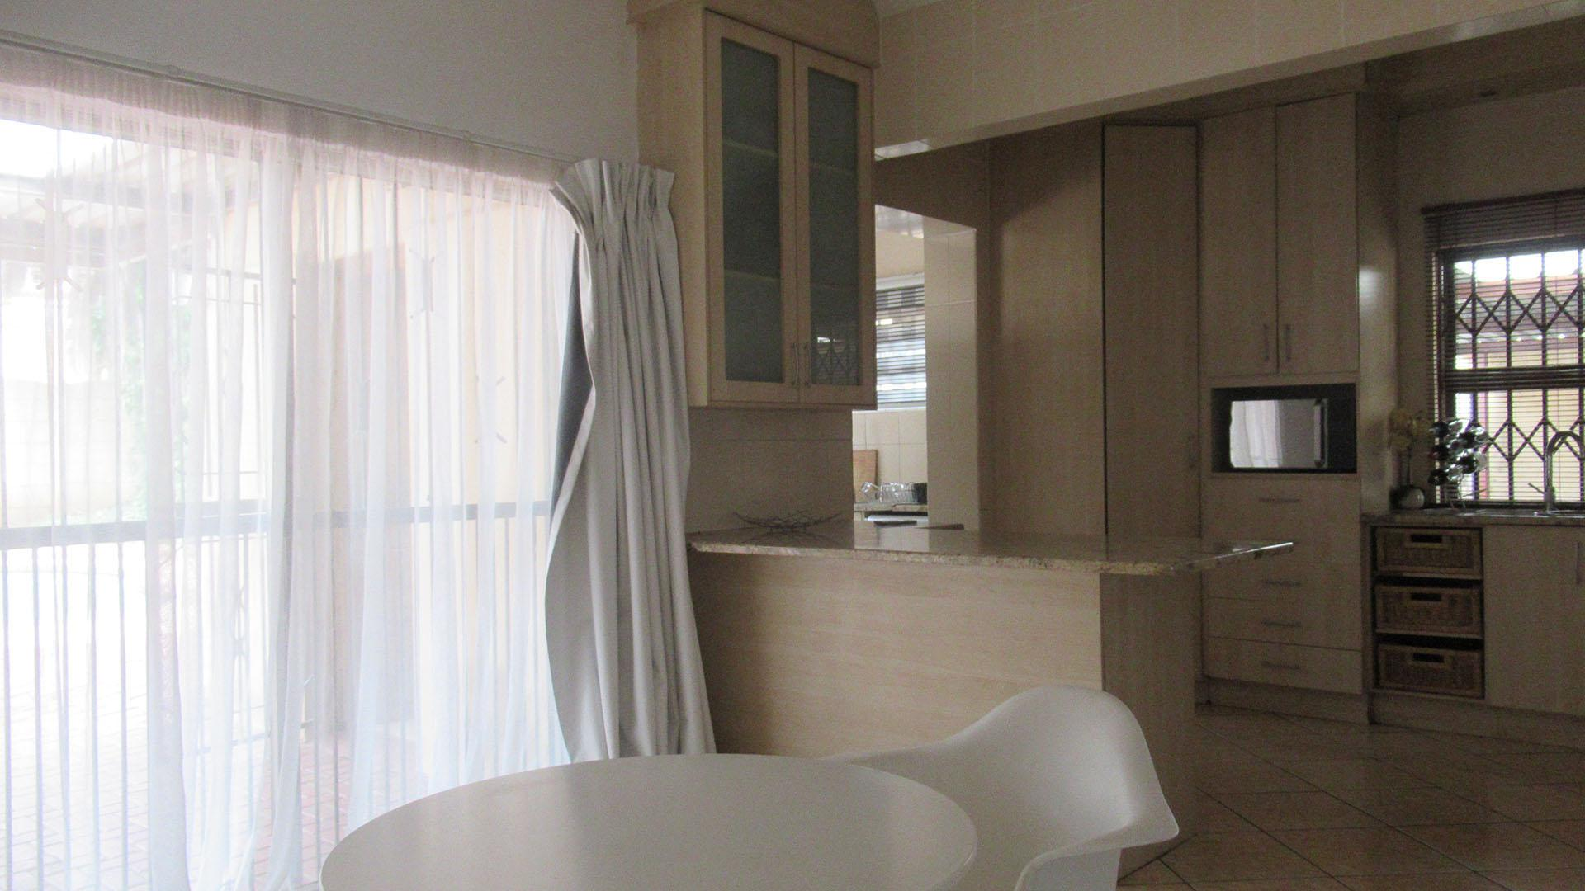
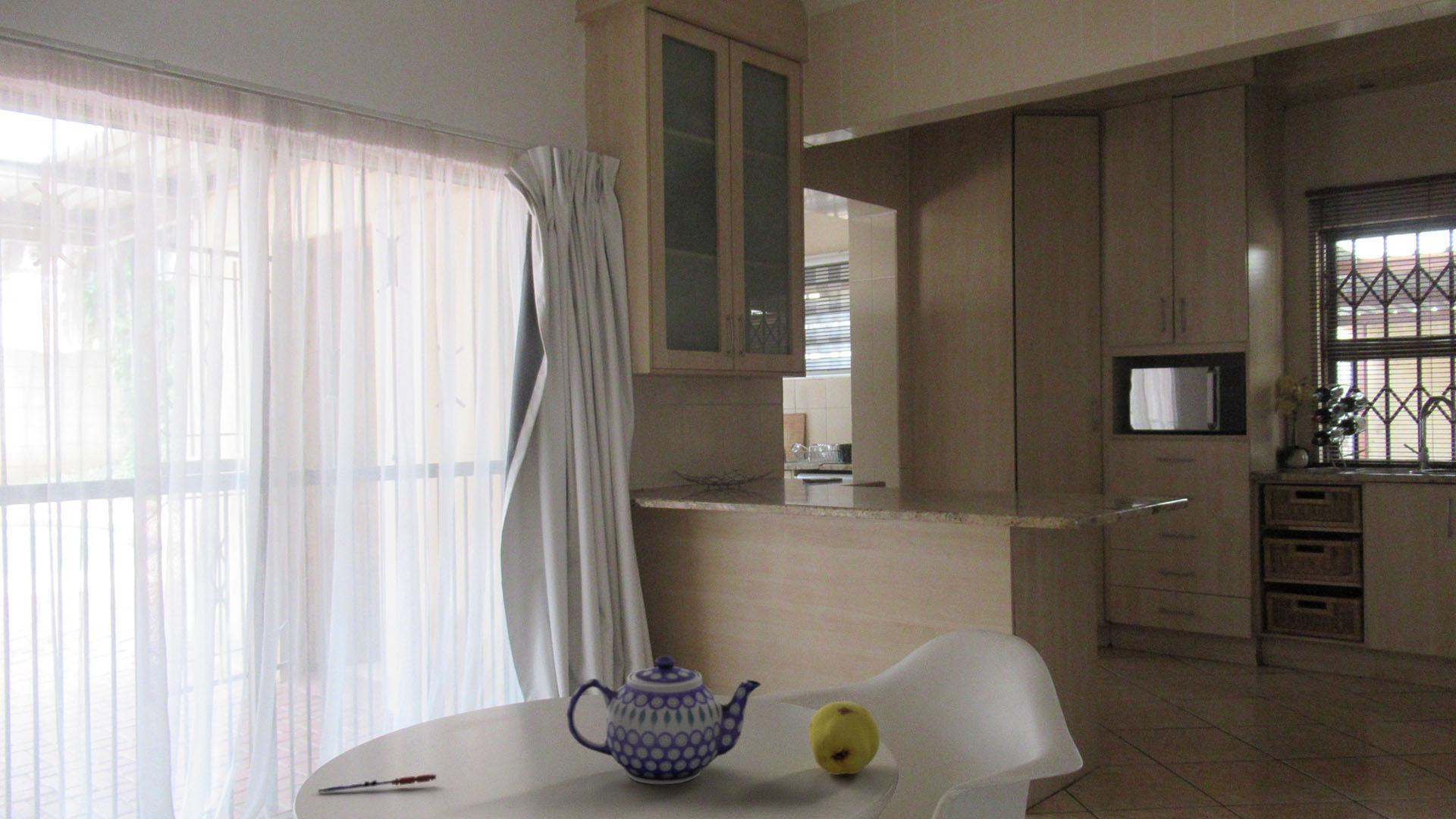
+ pen (378, 782)
+ fruit (844, 733)
+ teapot (664, 713)
